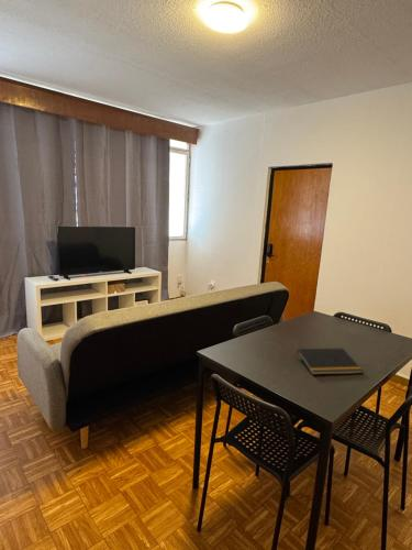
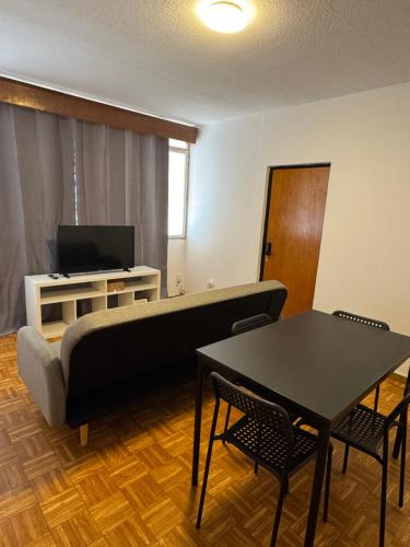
- notepad (329, 360)
